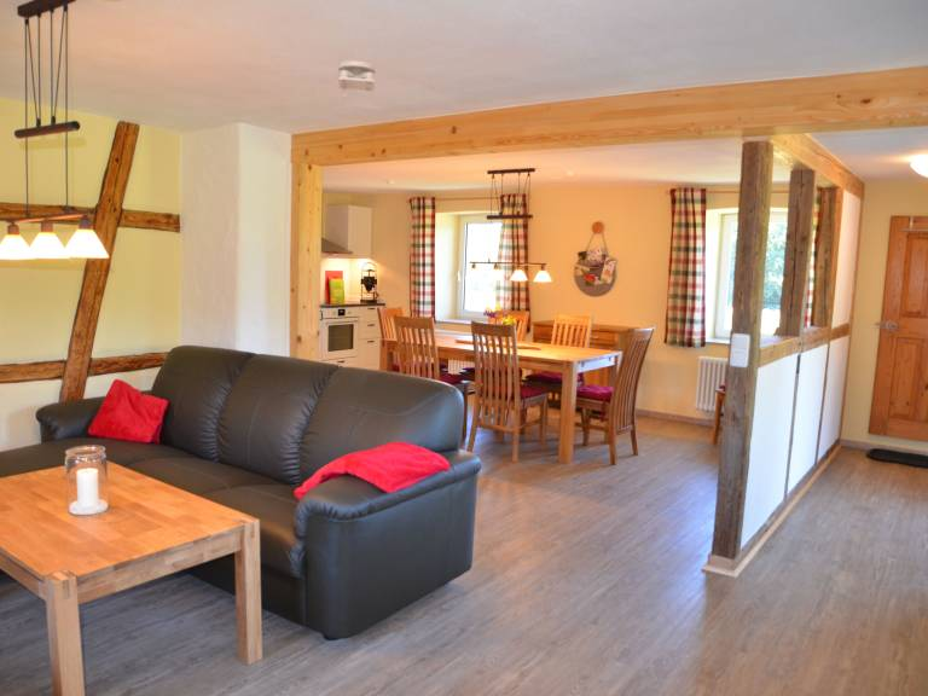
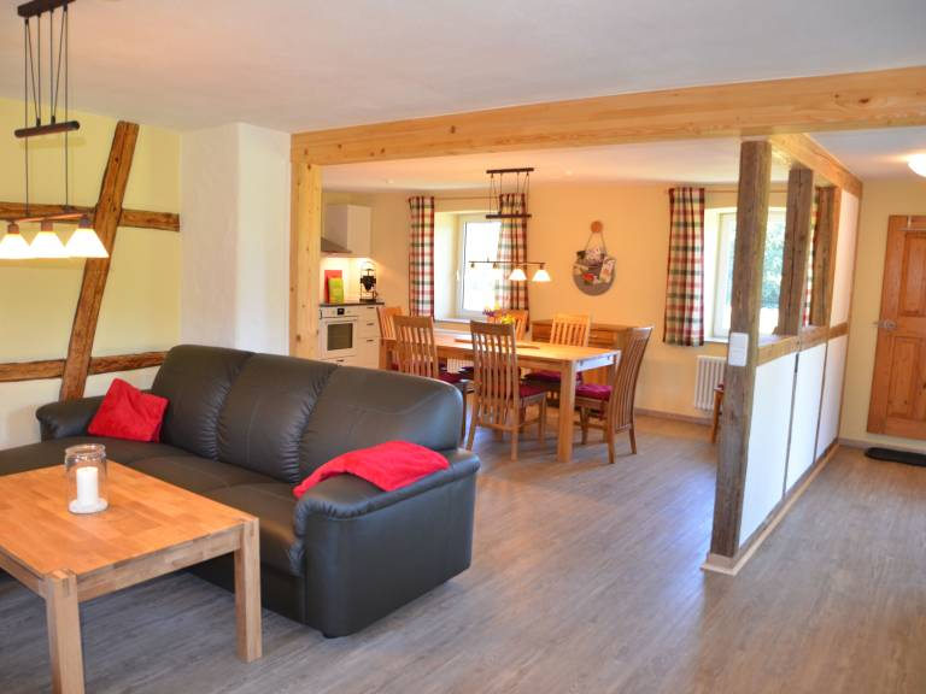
- smoke detector (356, 82)
